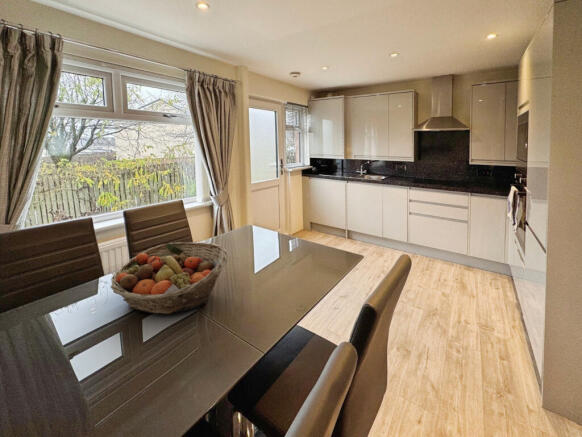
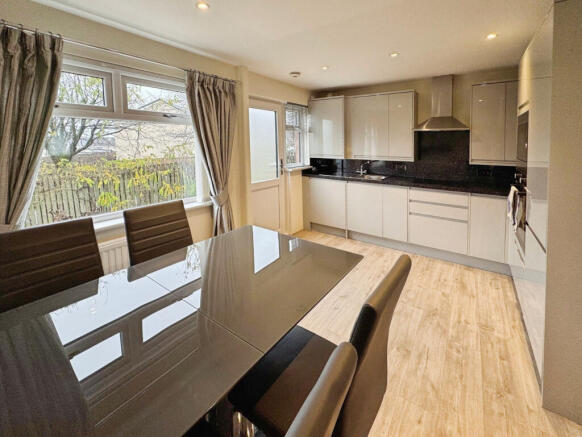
- fruit basket (171, 274)
